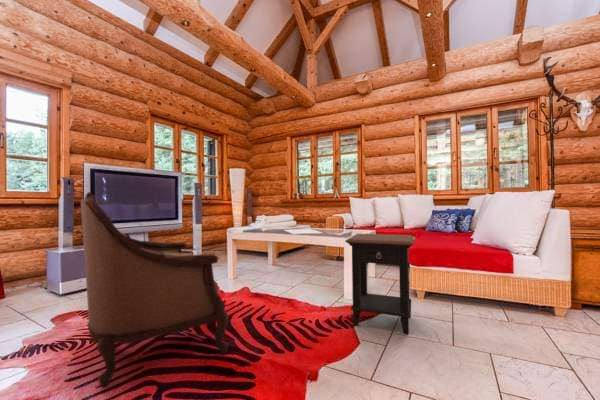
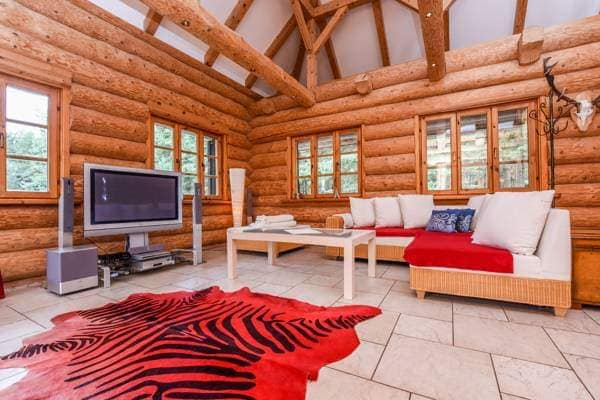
- side table (381, 263)
- armchair (152, 269)
